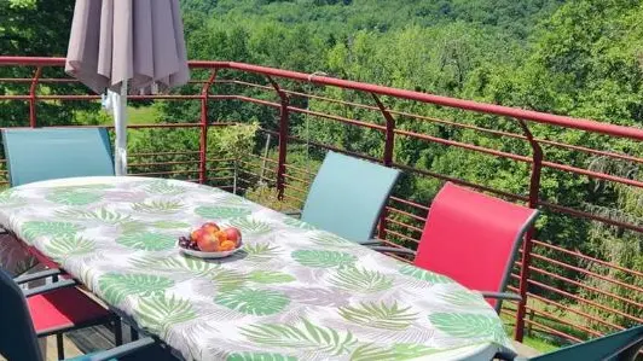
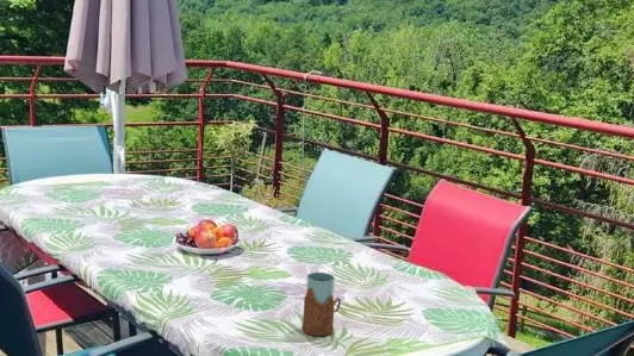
+ drinking glass (324, 301)
